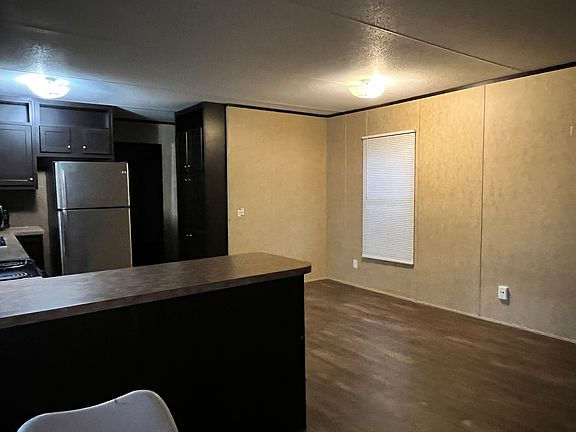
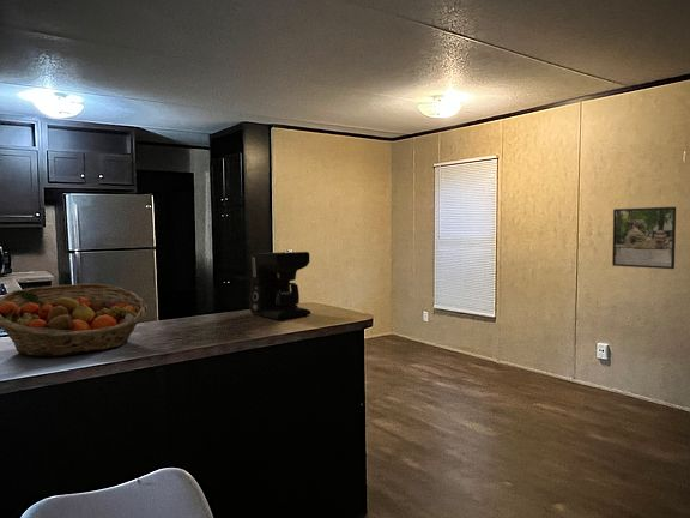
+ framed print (642, 237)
+ fruit basket (73, 317)
+ coffee maker (280, 283)
